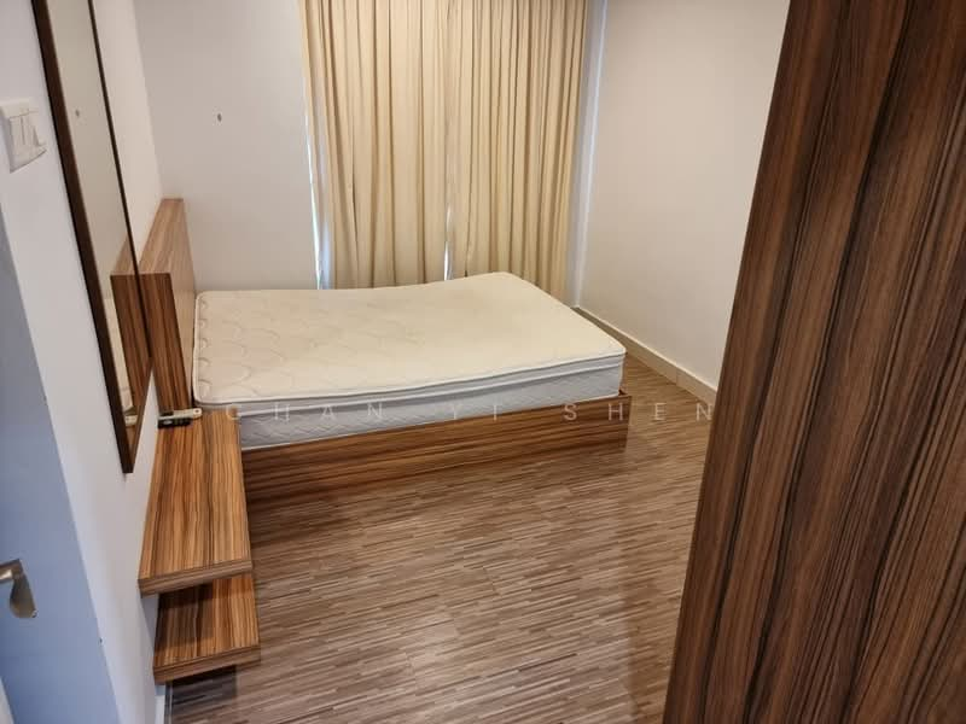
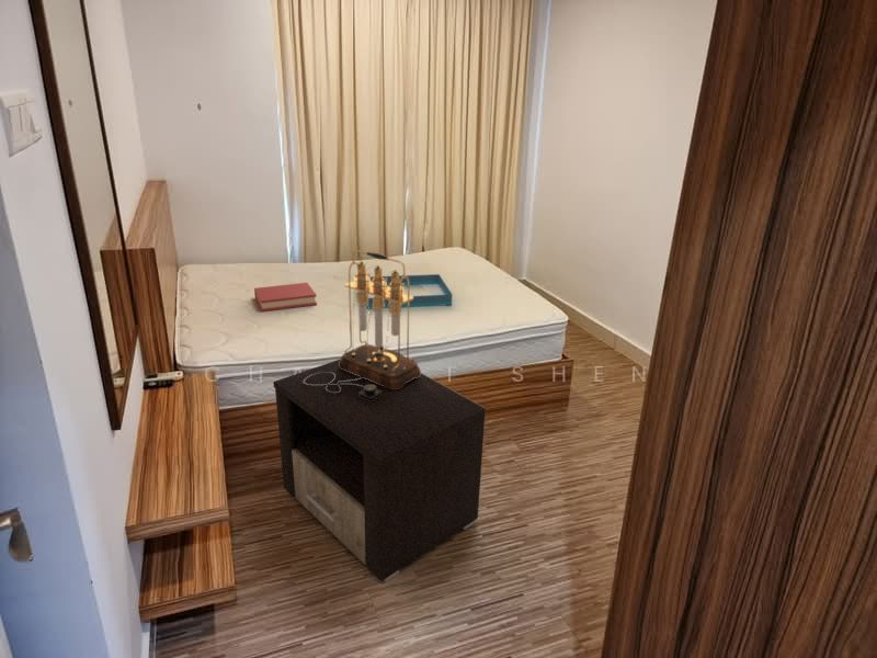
+ tray (405, 284)
+ hardback book (285, 296)
+ table lamp (363, 320)
+ nightstand (374, 454)
